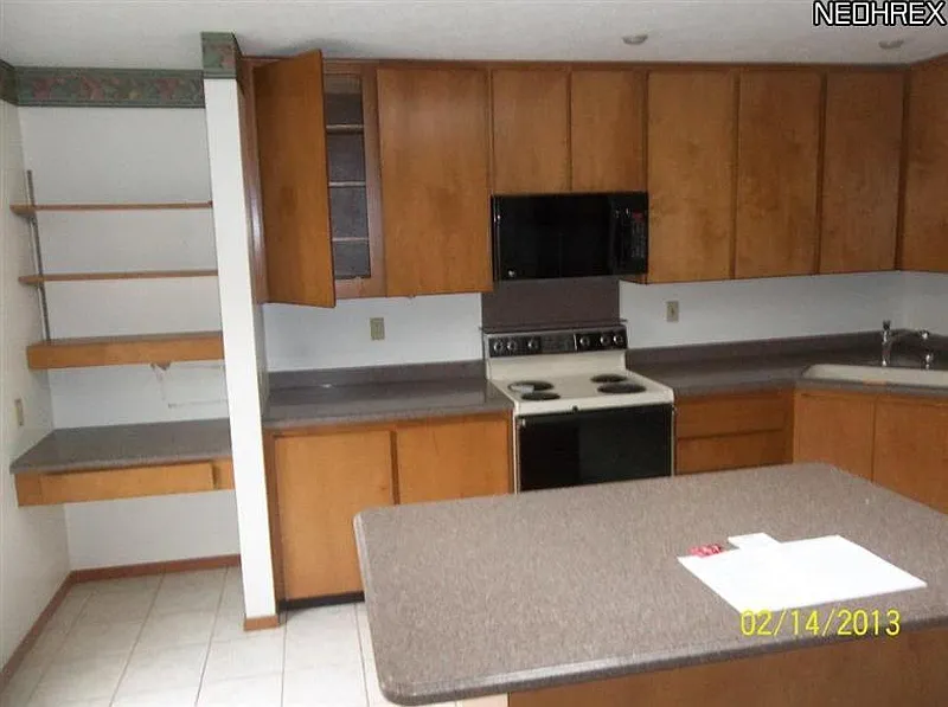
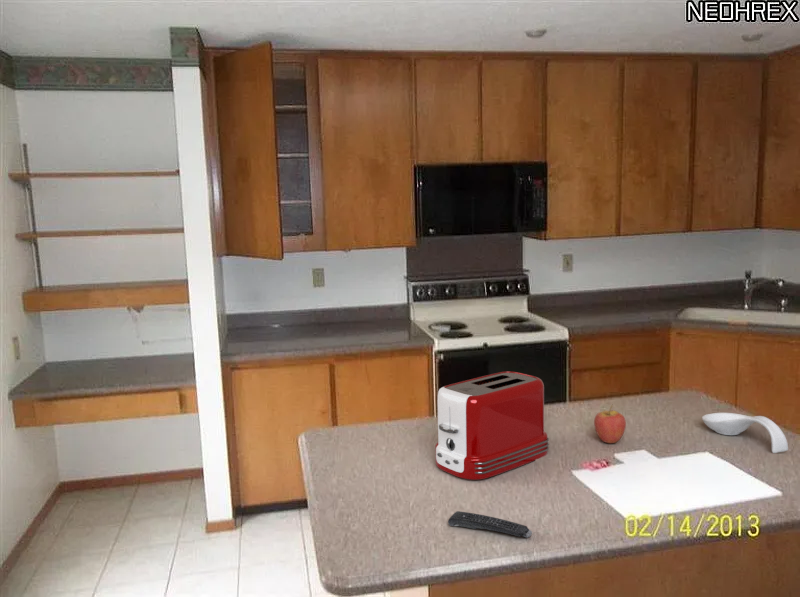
+ remote control (490, 524)
+ spoon rest (744, 425)
+ toaster (492, 420)
+ fruit (609, 423)
